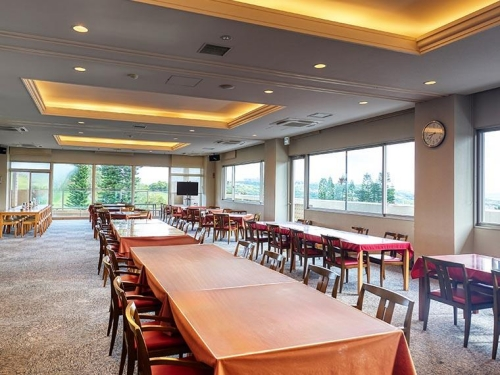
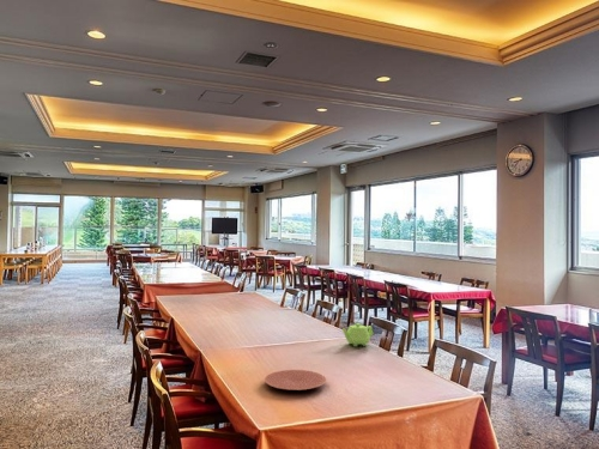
+ plate (295, 381)
+ teapot (357, 333)
